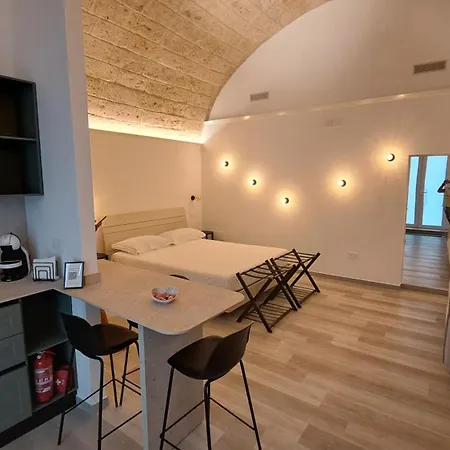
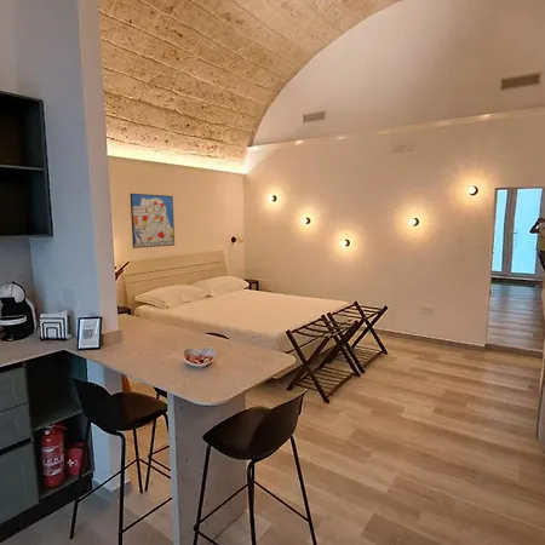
+ wall art (153, 220)
